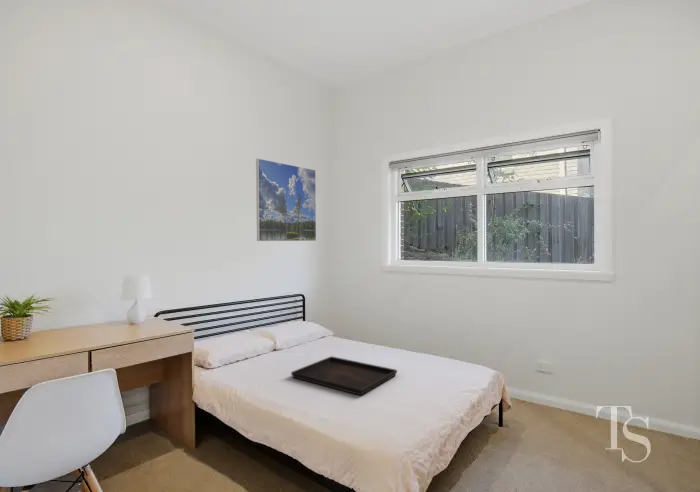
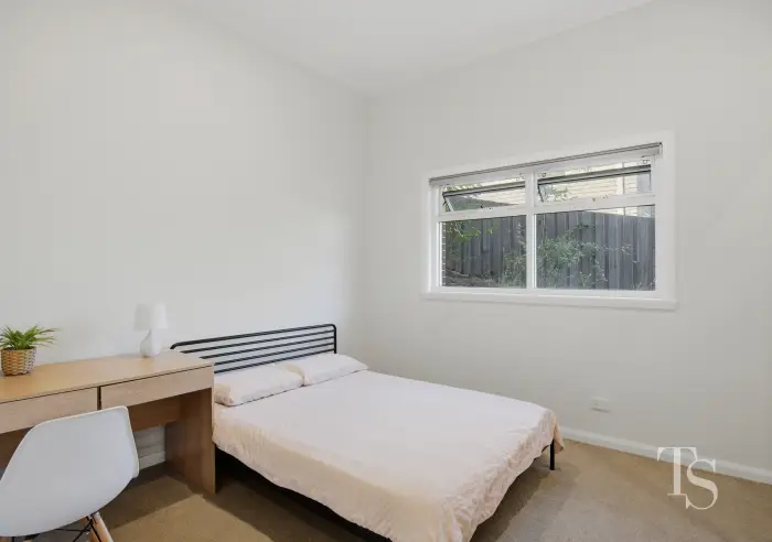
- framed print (288, 203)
- serving tray (344, 373)
